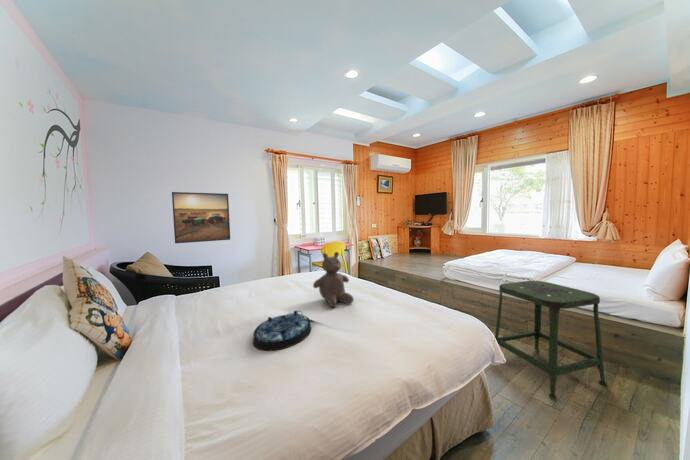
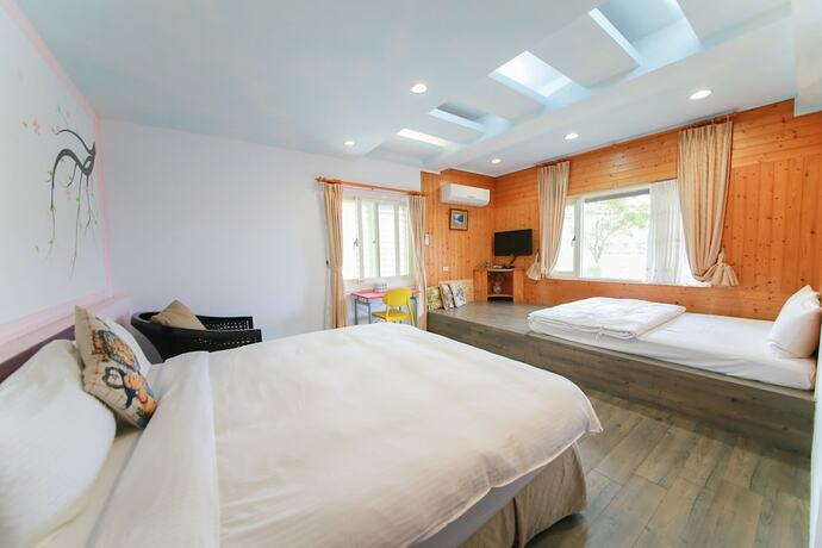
- serving tray (283, 325)
- stool (543, 333)
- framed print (202, 217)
- teddy bear (334, 277)
